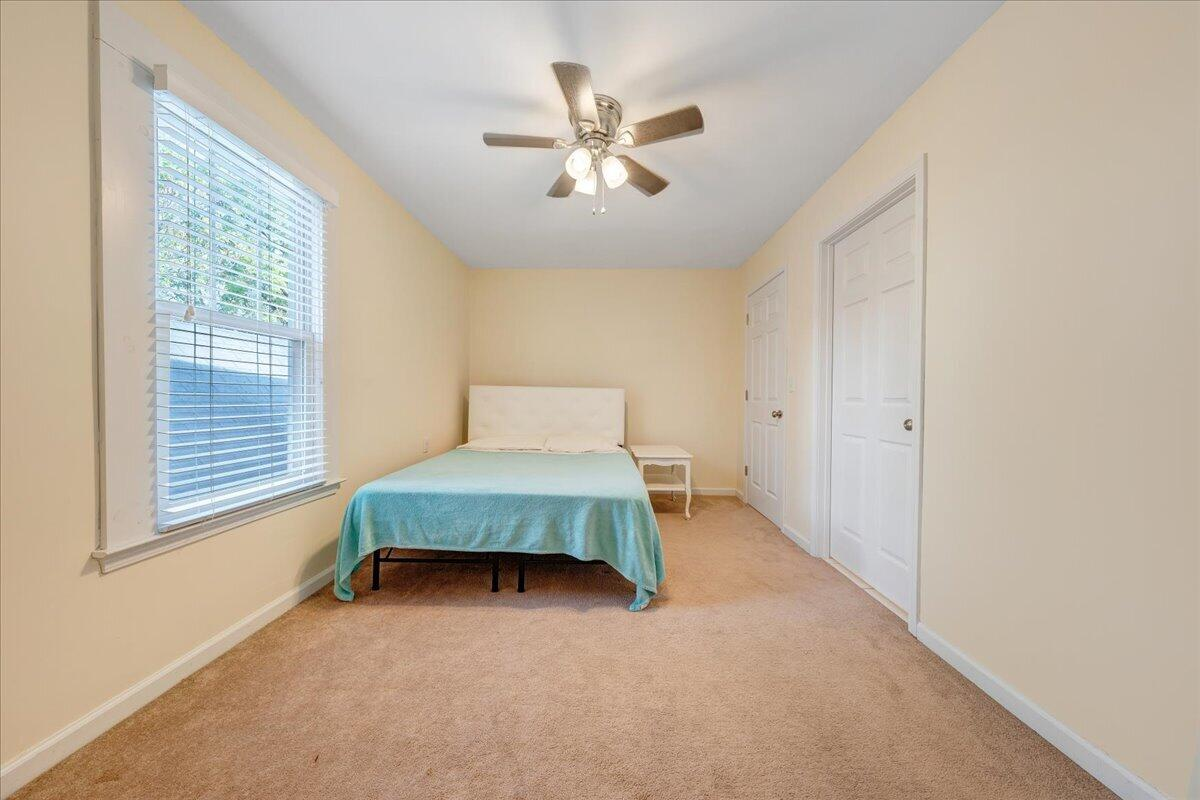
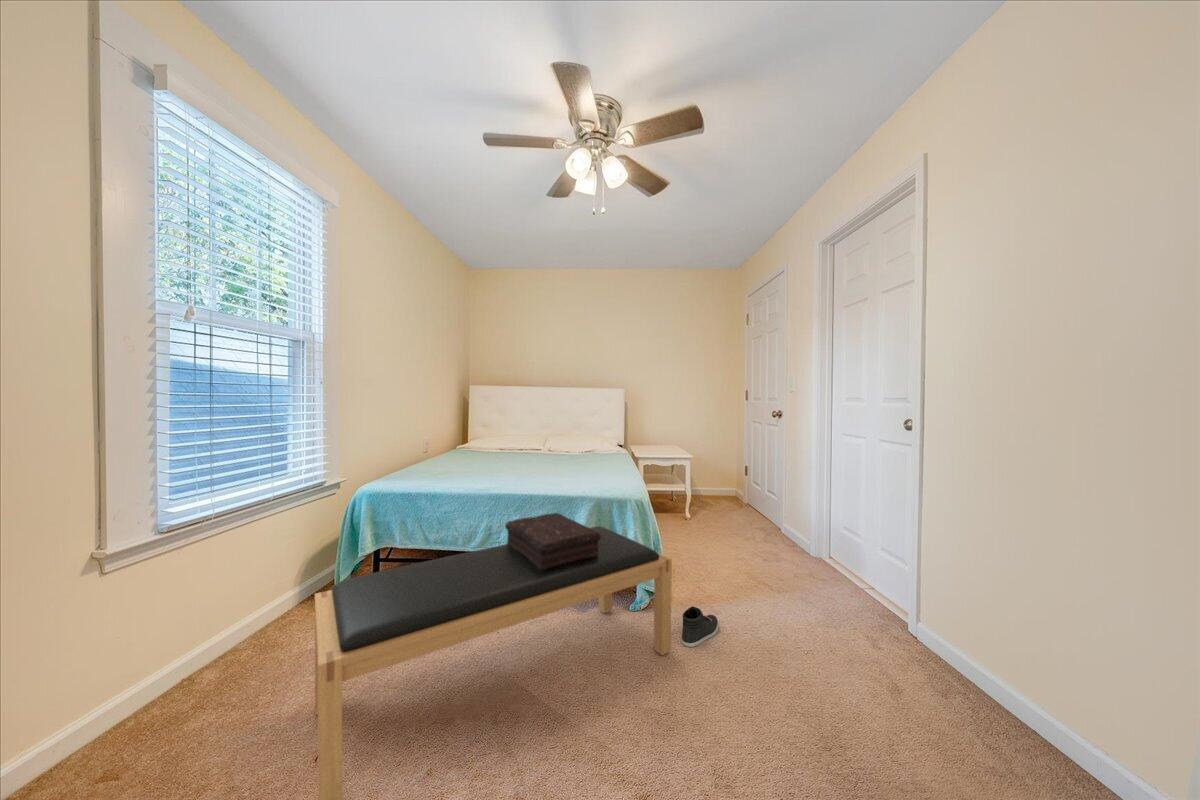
+ bench (511, 618)
+ sneaker (701, 619)
+ decorative box (551, 537)
